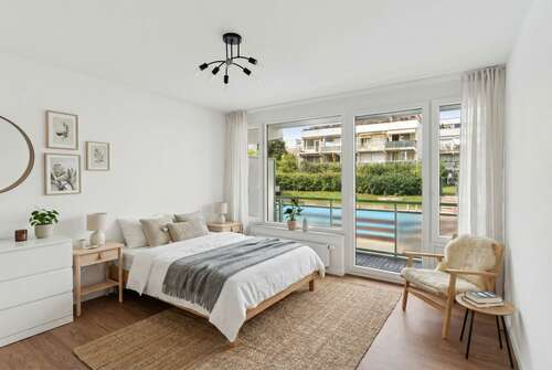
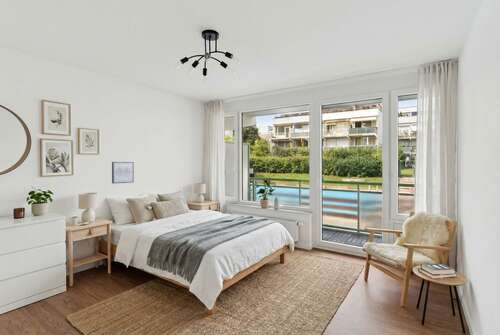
+ wall art (123, 172)
